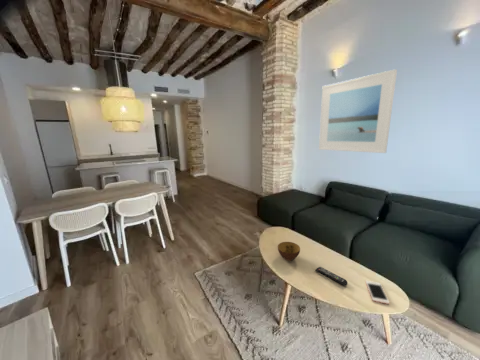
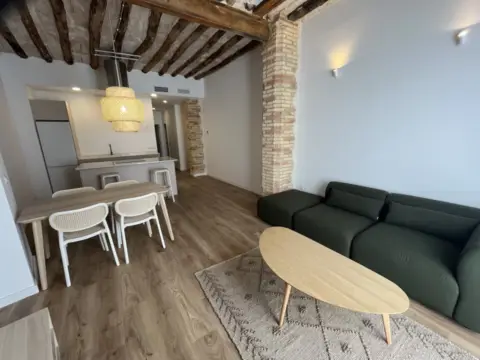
- bowl (288, 252)
- cell phone (376, 291)
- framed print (351, 116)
- remote control (330, 275)
